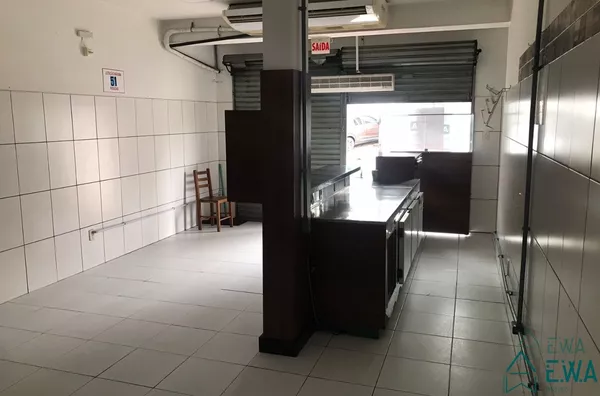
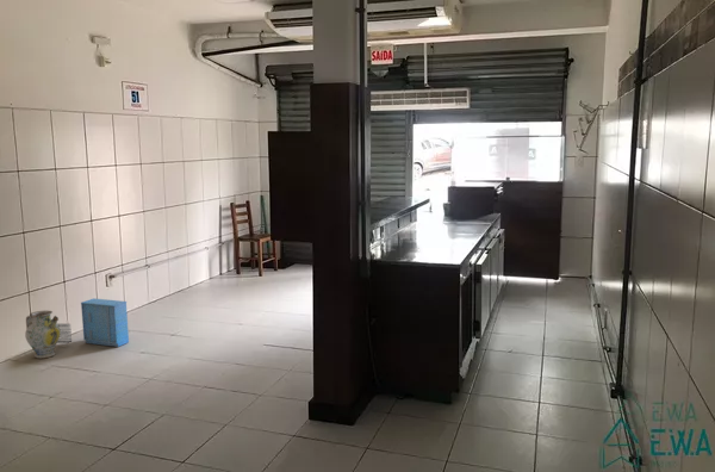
+ storage bin (87, 323)
+ ceramic jug (44, 334)
